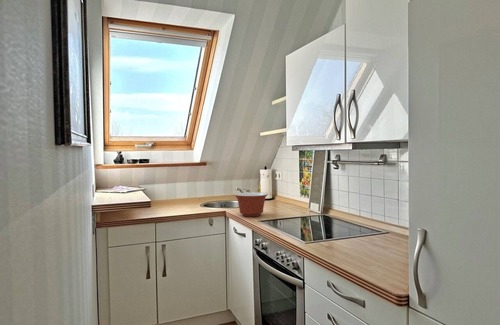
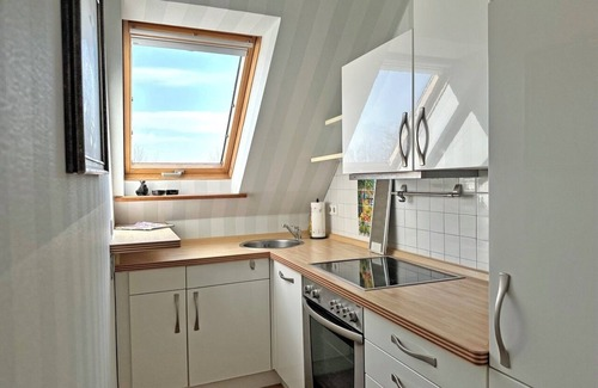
- mixing bowl (251, 204)
